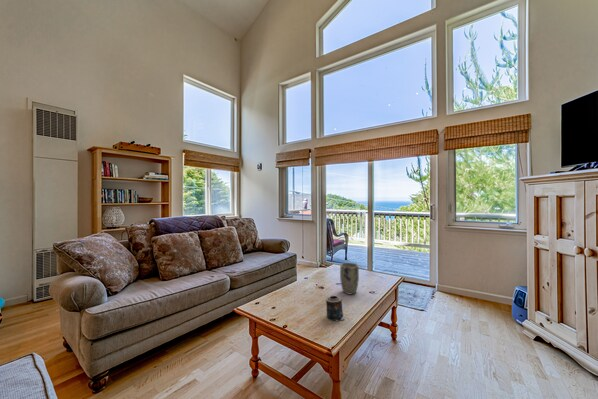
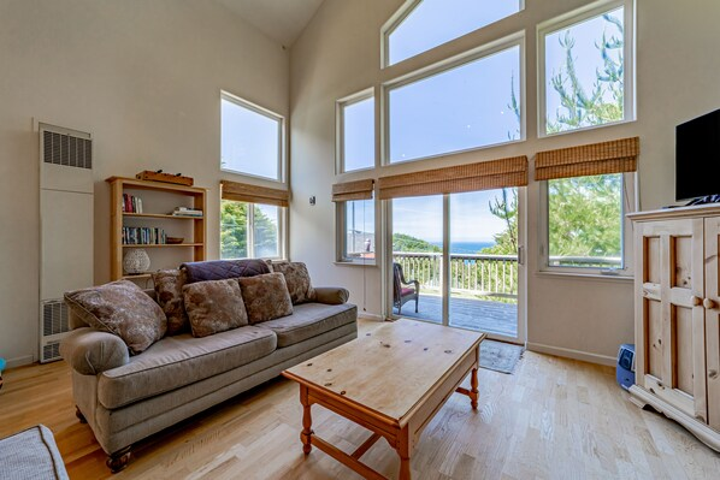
- plant pot (349, 278)
- candle (336, 306)
